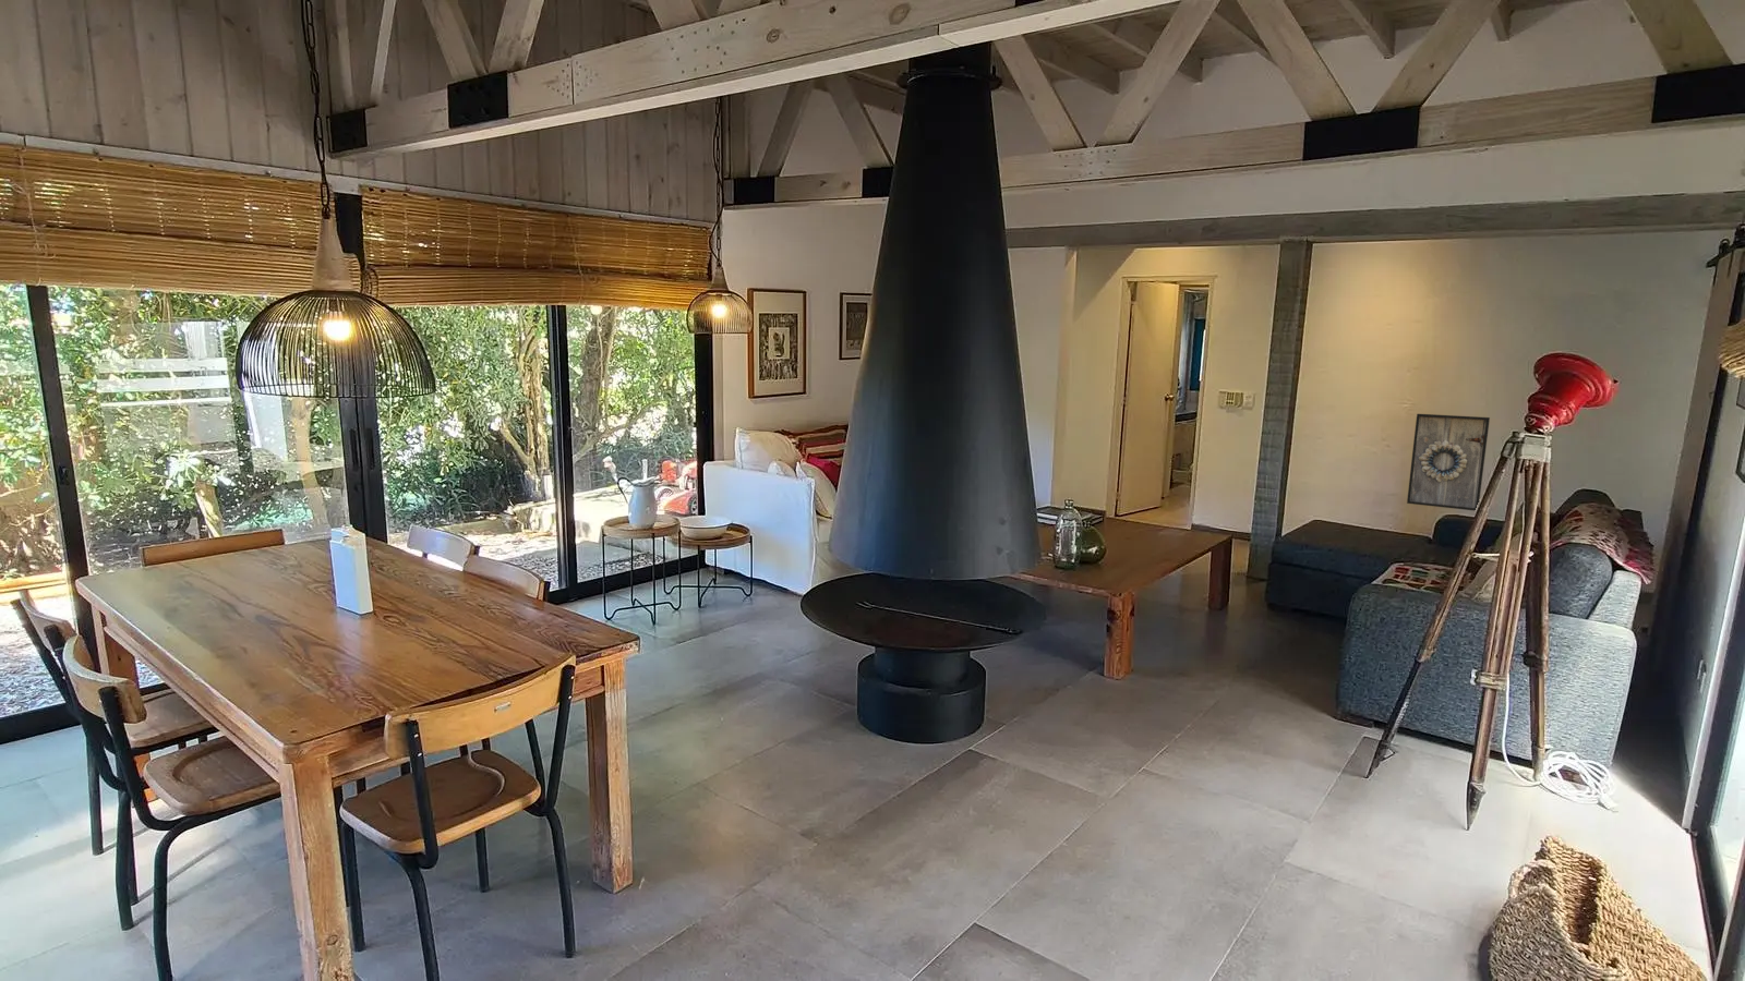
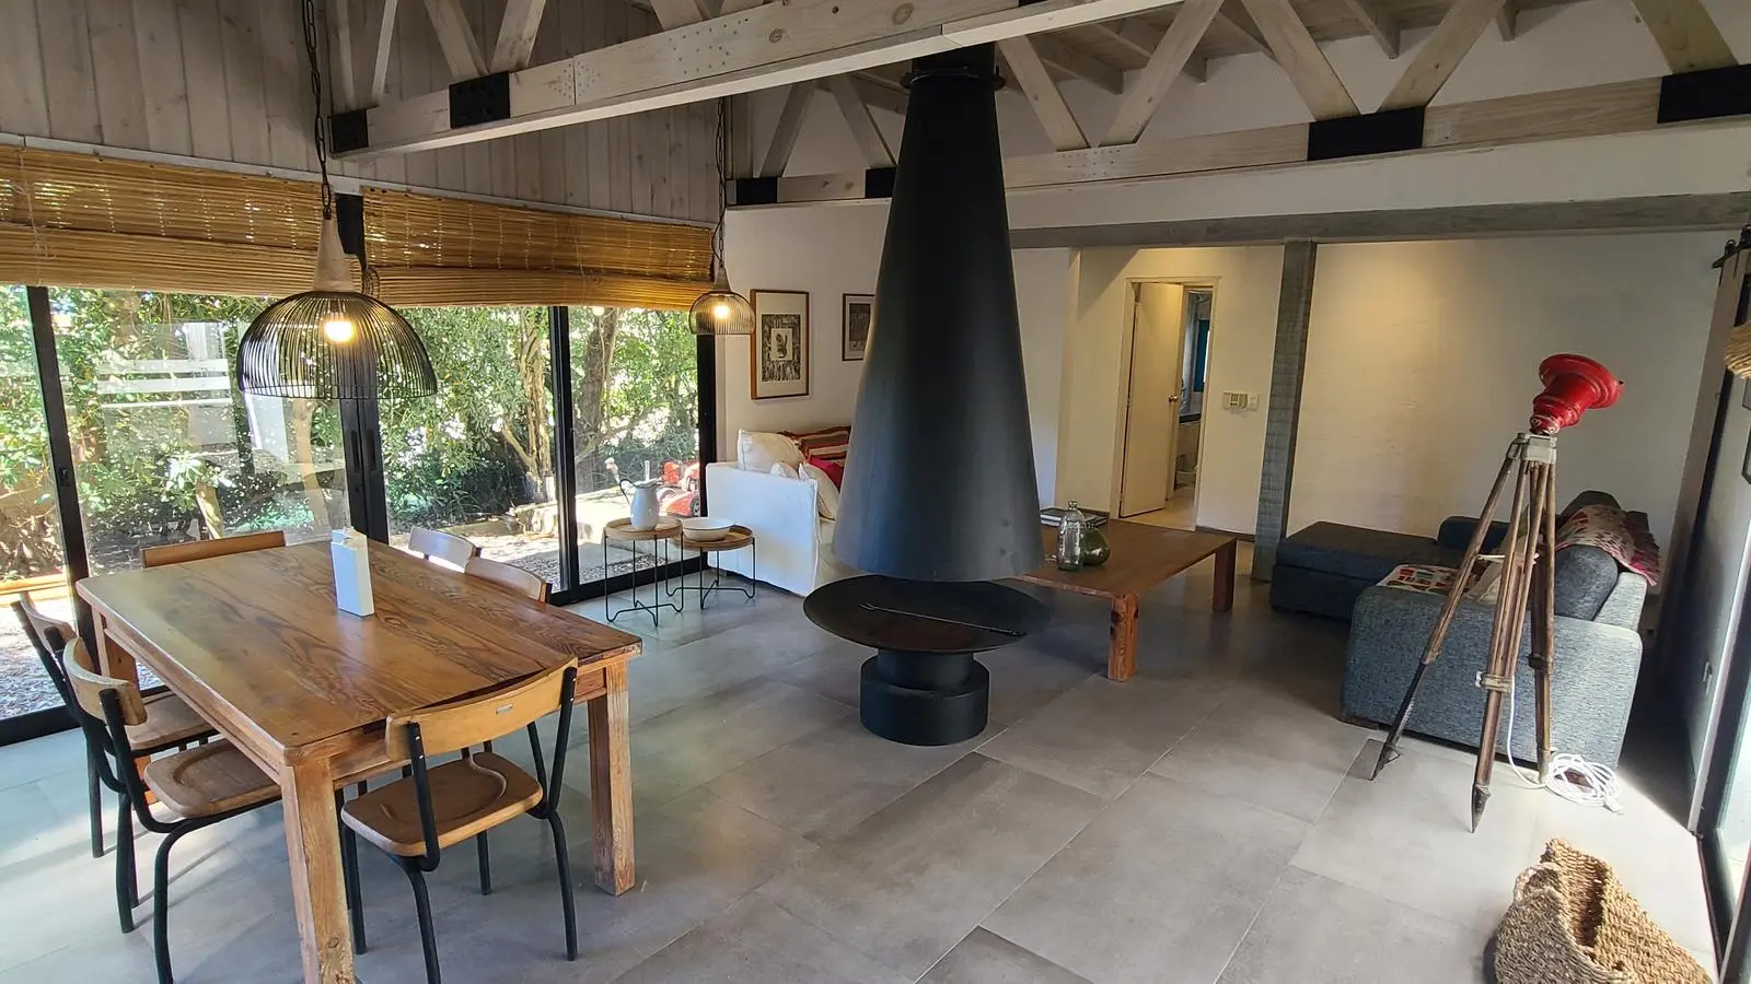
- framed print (1447, 461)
